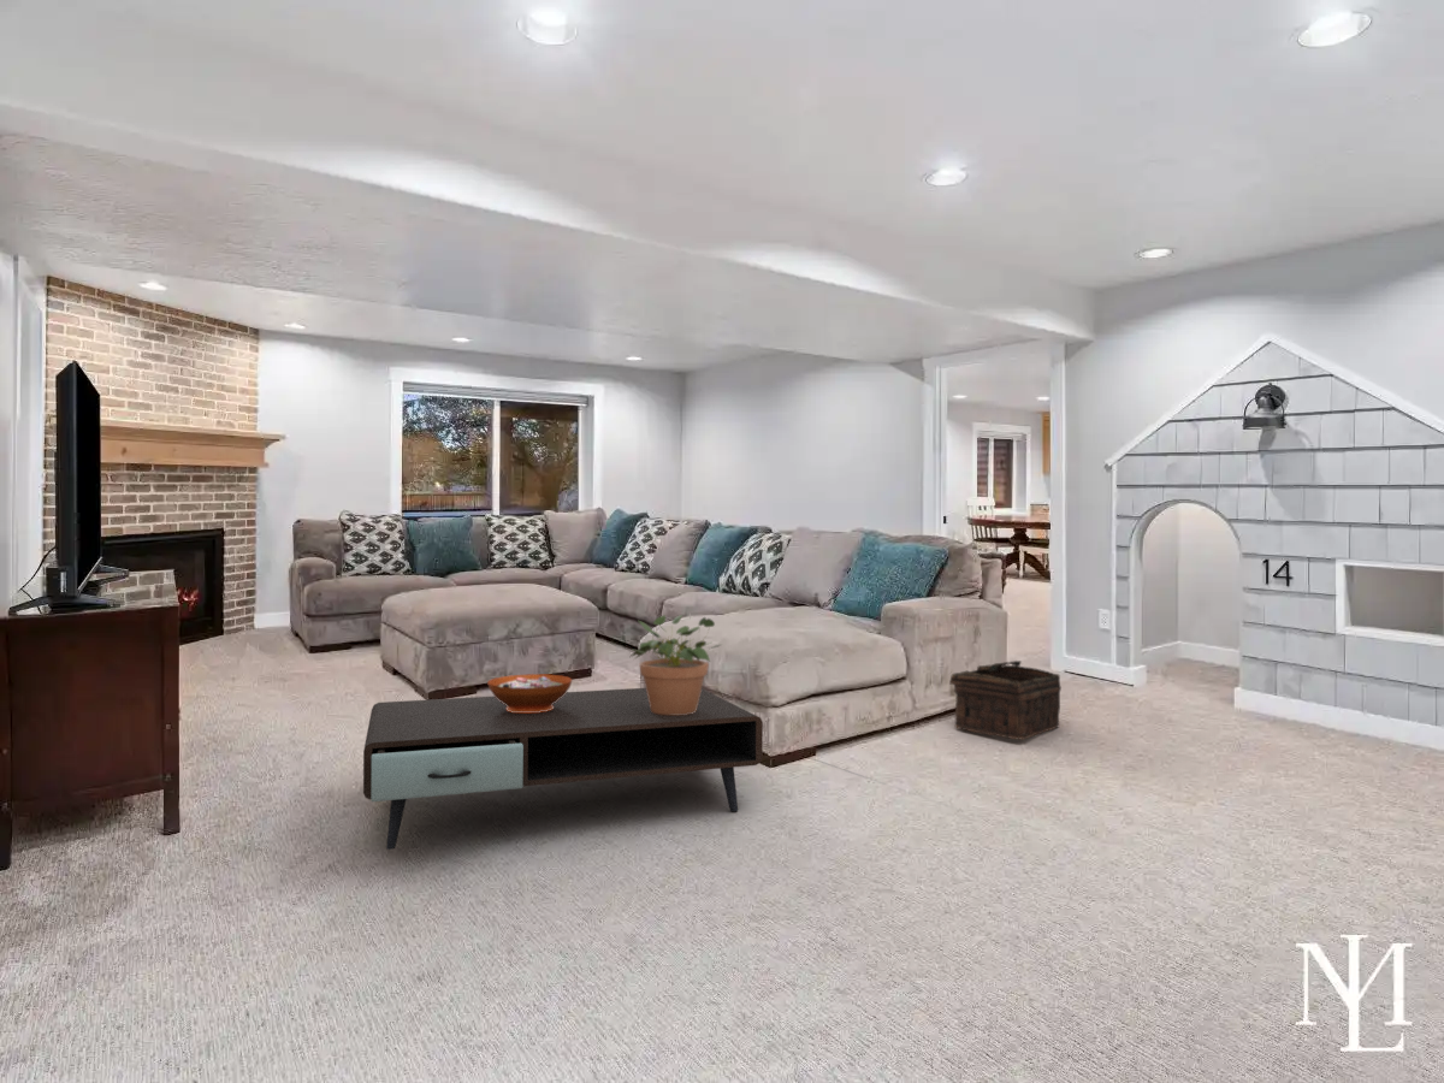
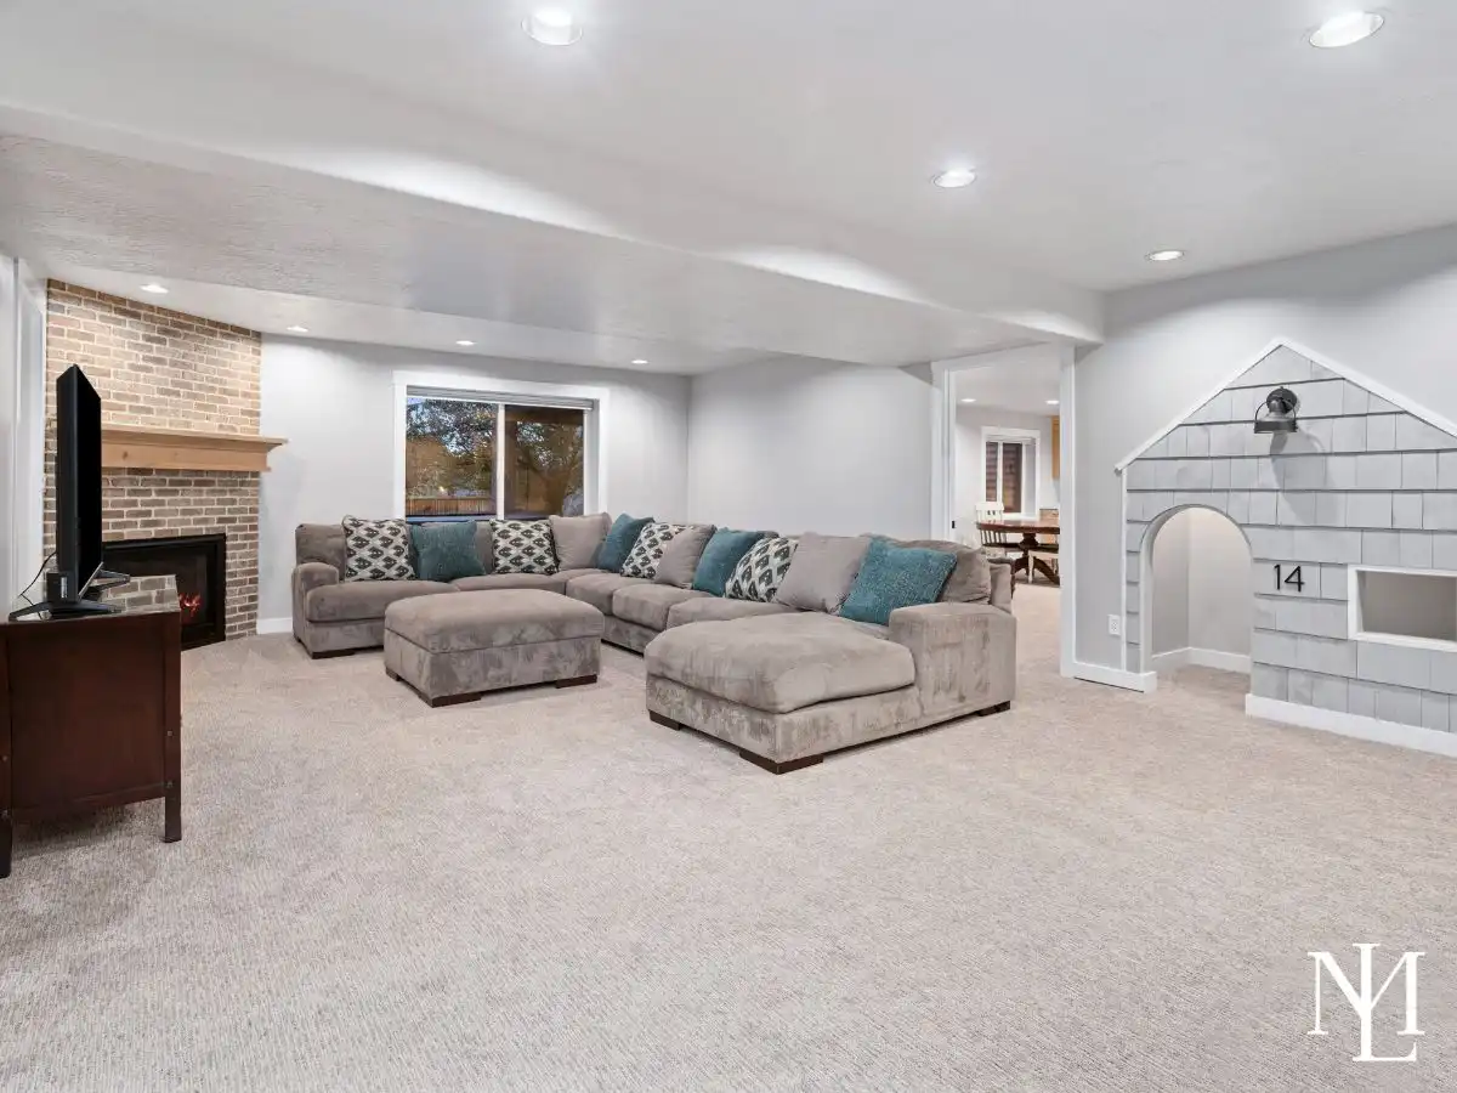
- coffee table (563, 759)
- potted plant (671, 664)
- decorative bowl (529, 693)
- basket (1001, 693)
